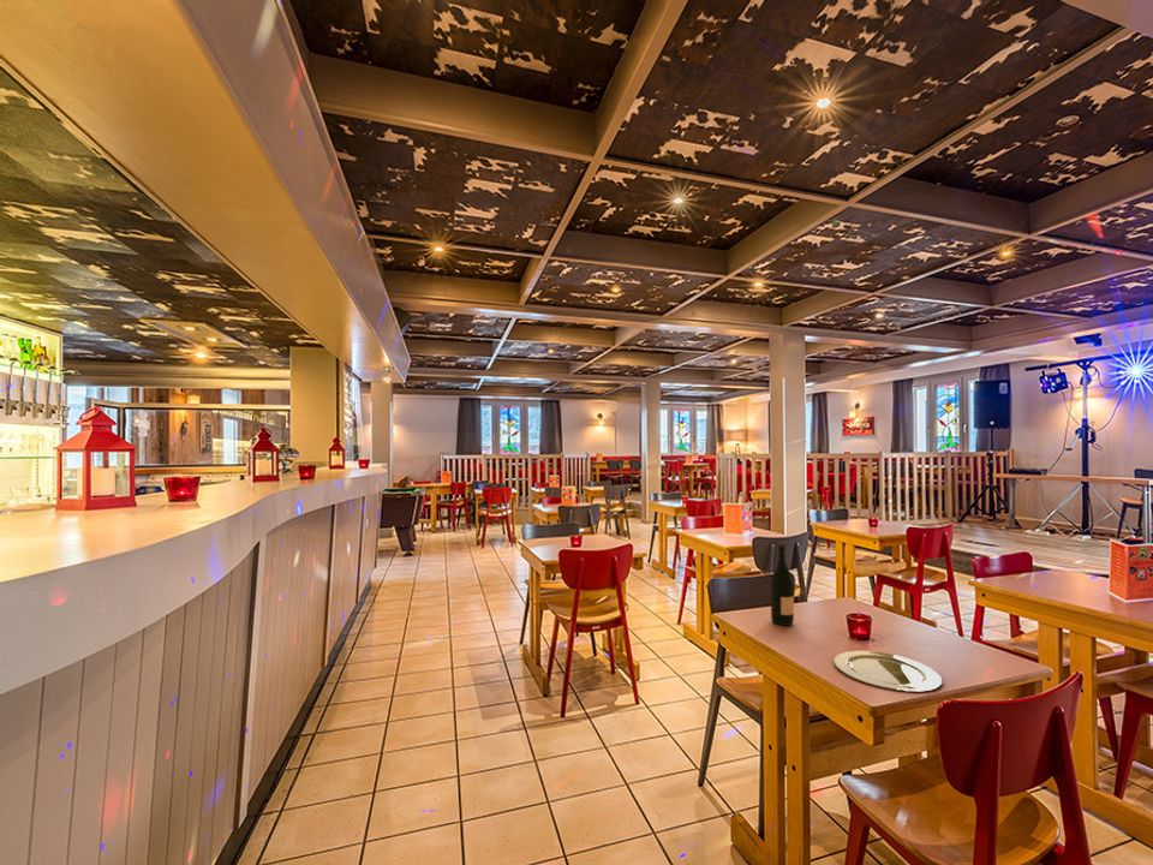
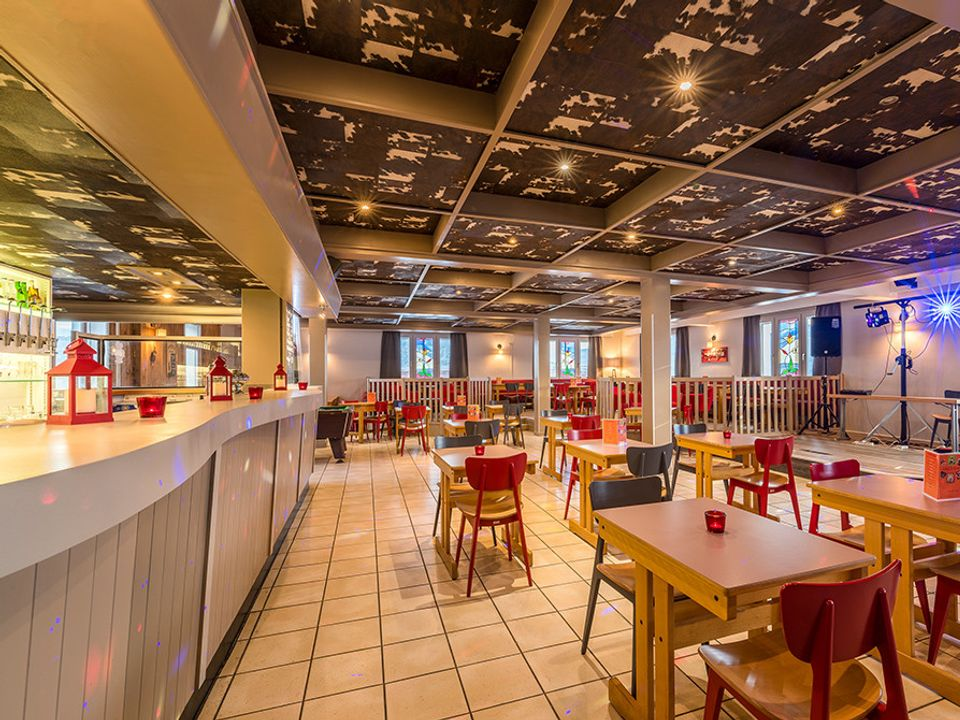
- plate (885, 669)
- wine bottle (782, 581)
